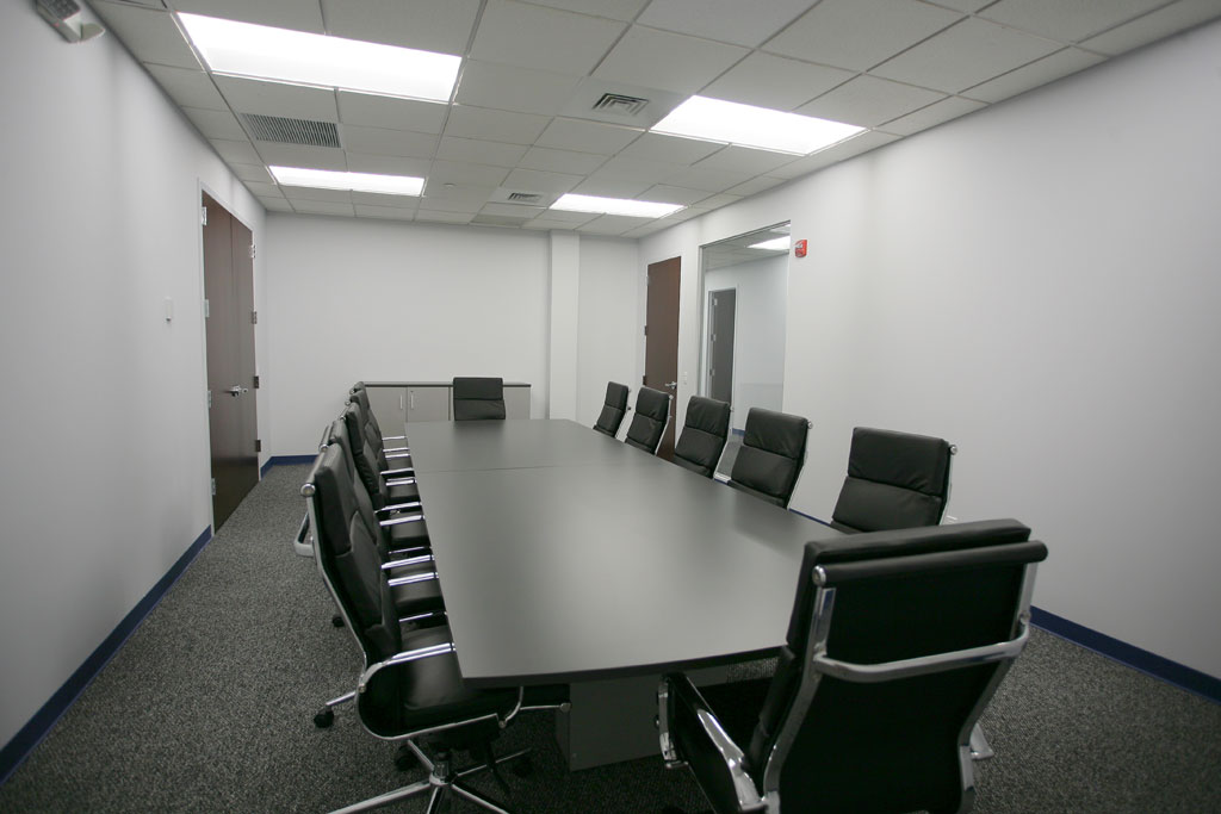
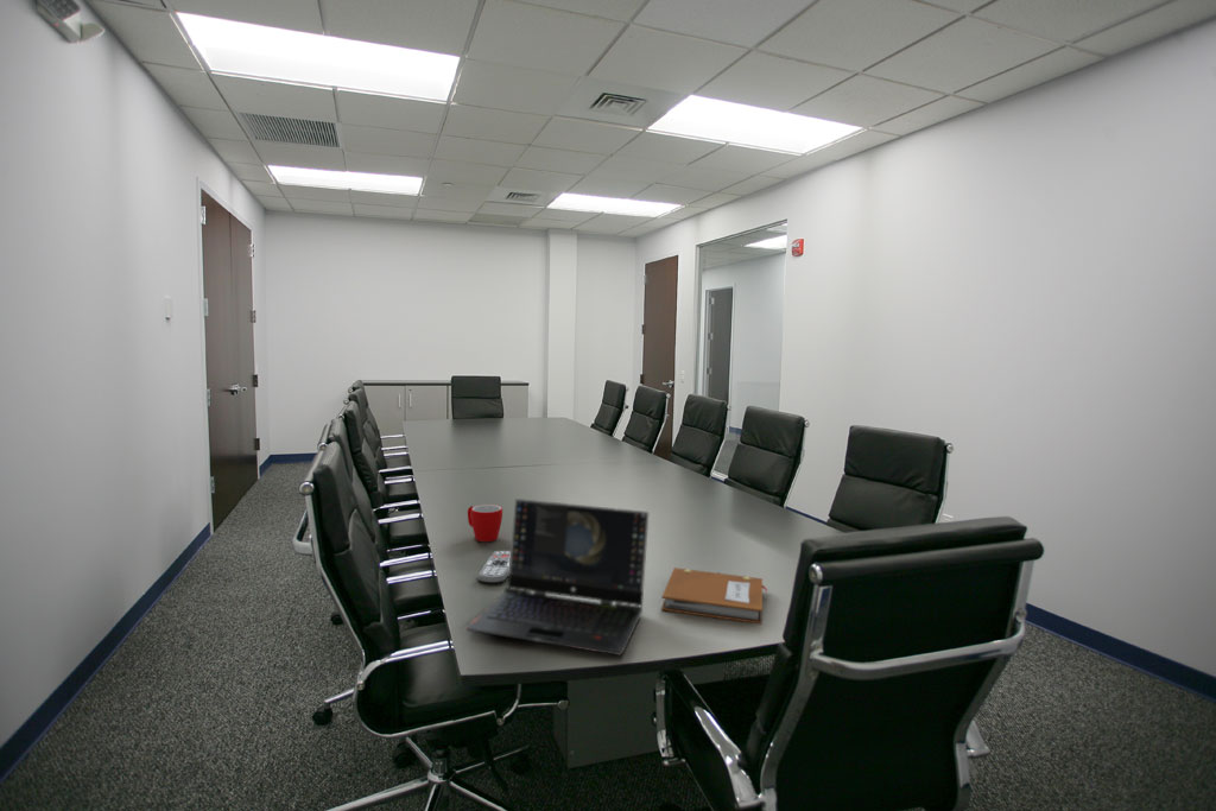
+ mug (482, 522)
+ laptop computer (562, 570)
+ remote control (499, 566)
+ notebook (716, 593)
